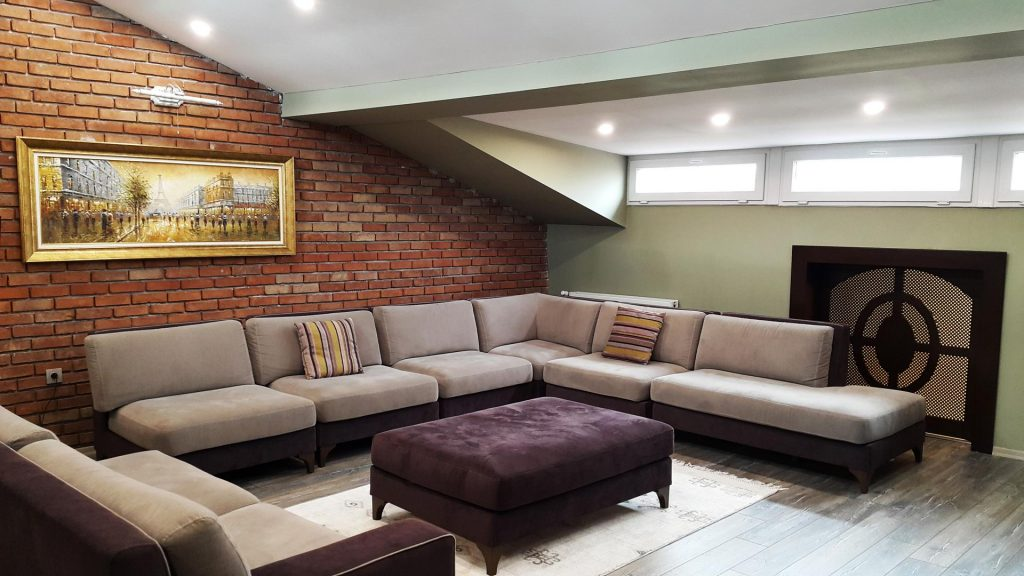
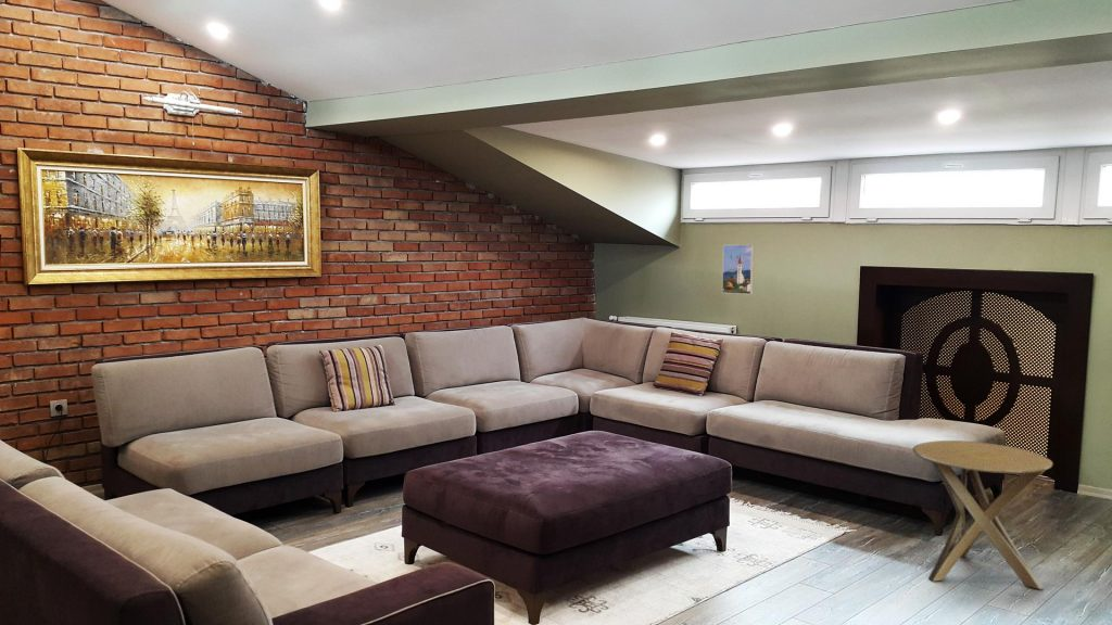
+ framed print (737, 269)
+ side table (977, 513)
